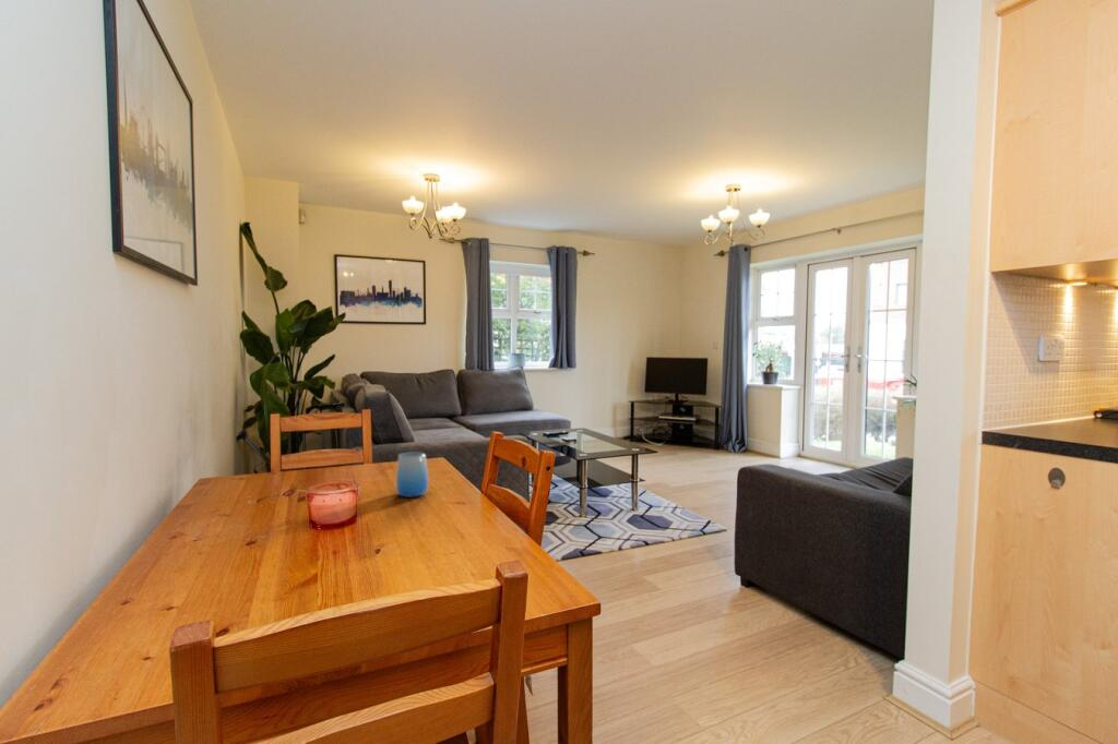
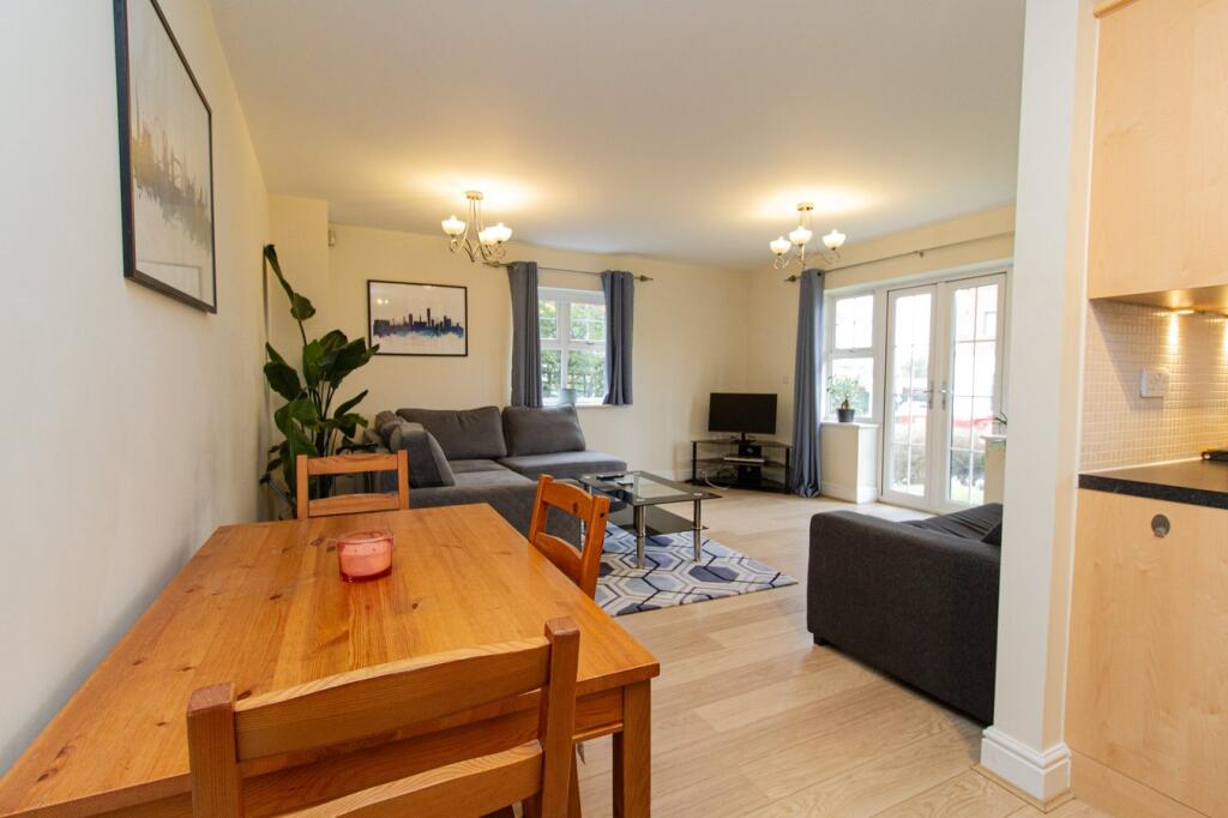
- cup (412, 473)
